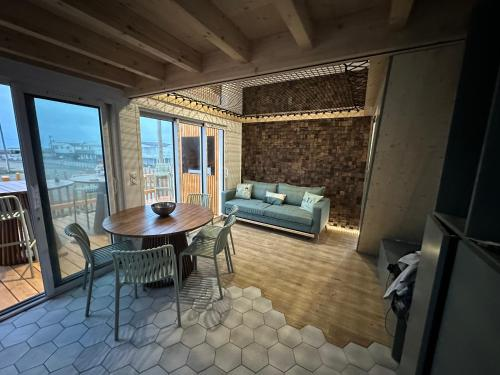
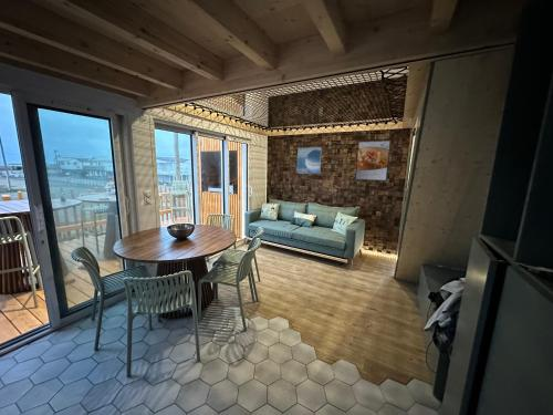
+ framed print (309, 160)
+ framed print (372, 160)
